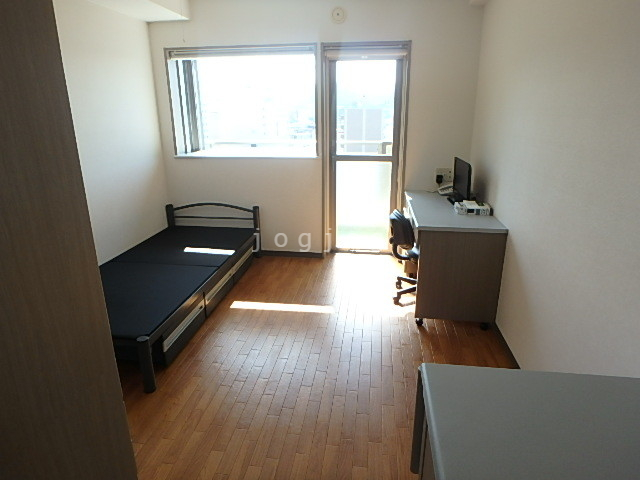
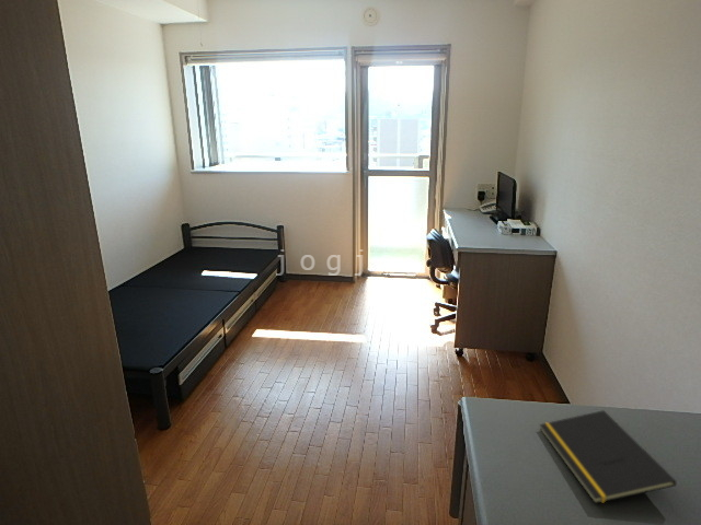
+ notepad (600, 452)
